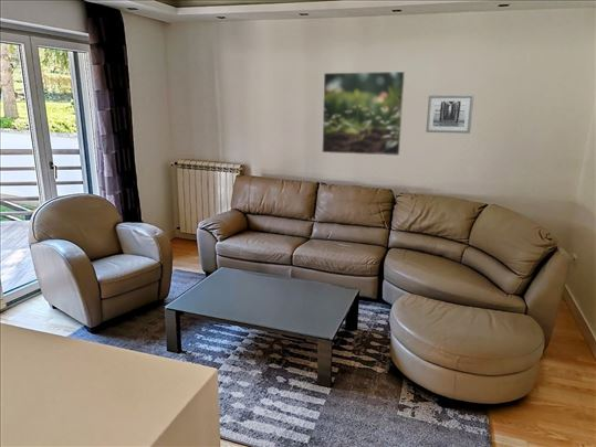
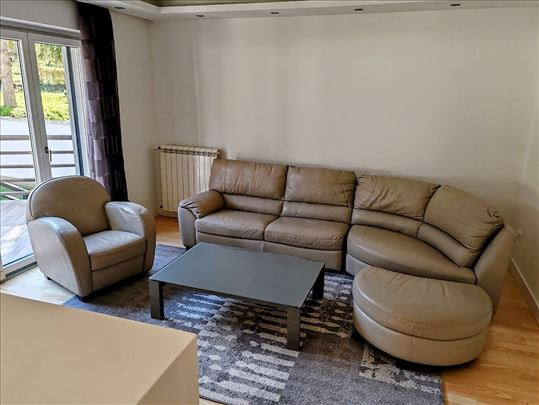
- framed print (362, 114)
- wall art (449, 114)
